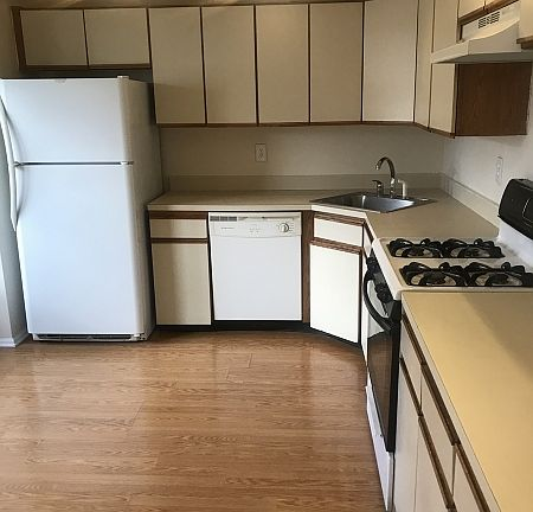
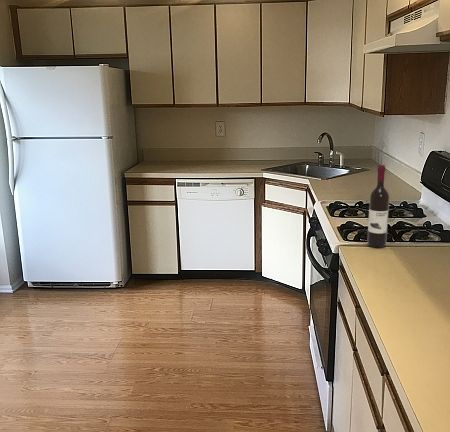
+ wine bottle (379, 206)
